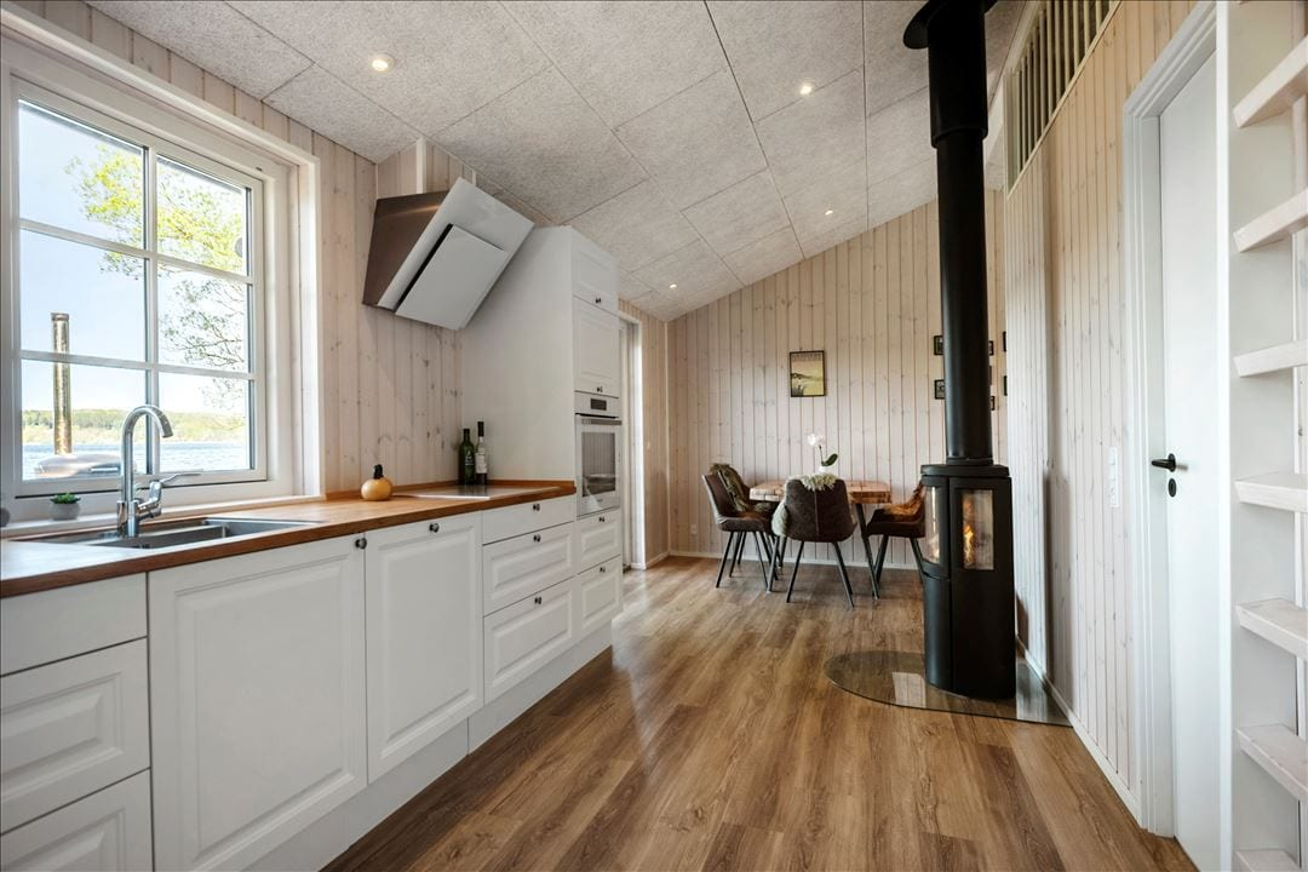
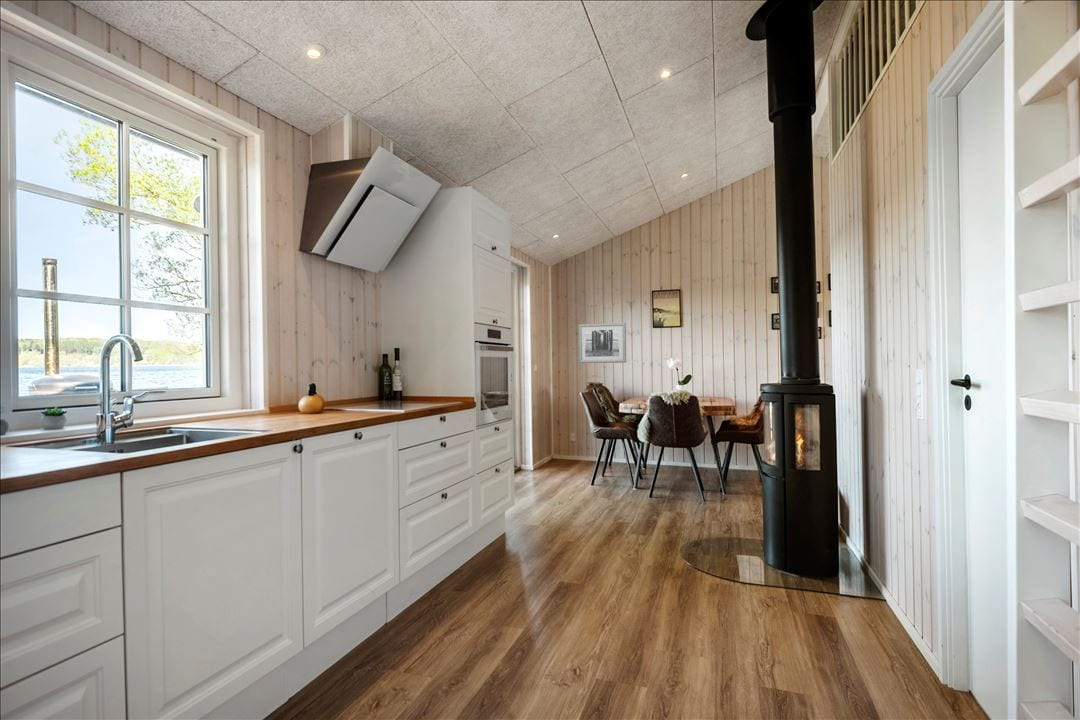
+ wall art (601, 343)
